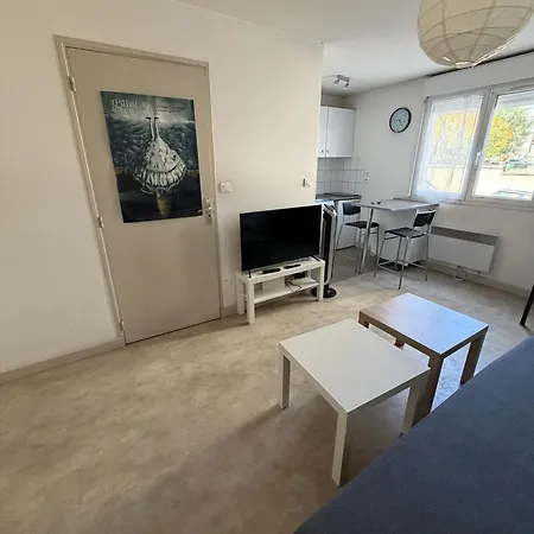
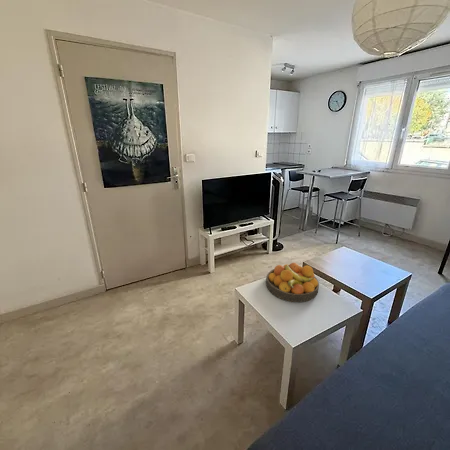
+ fruit bowl (292, 276)
